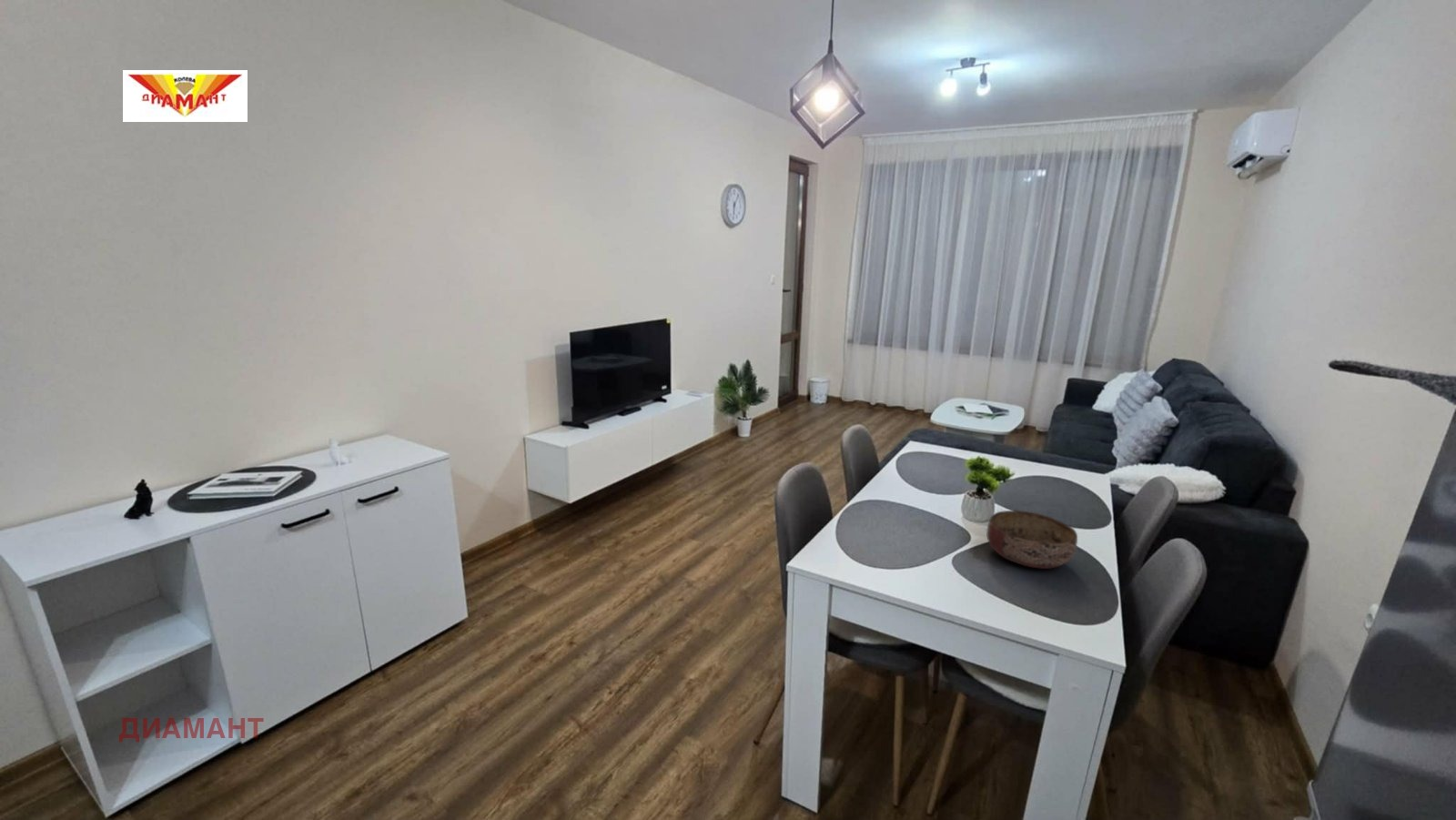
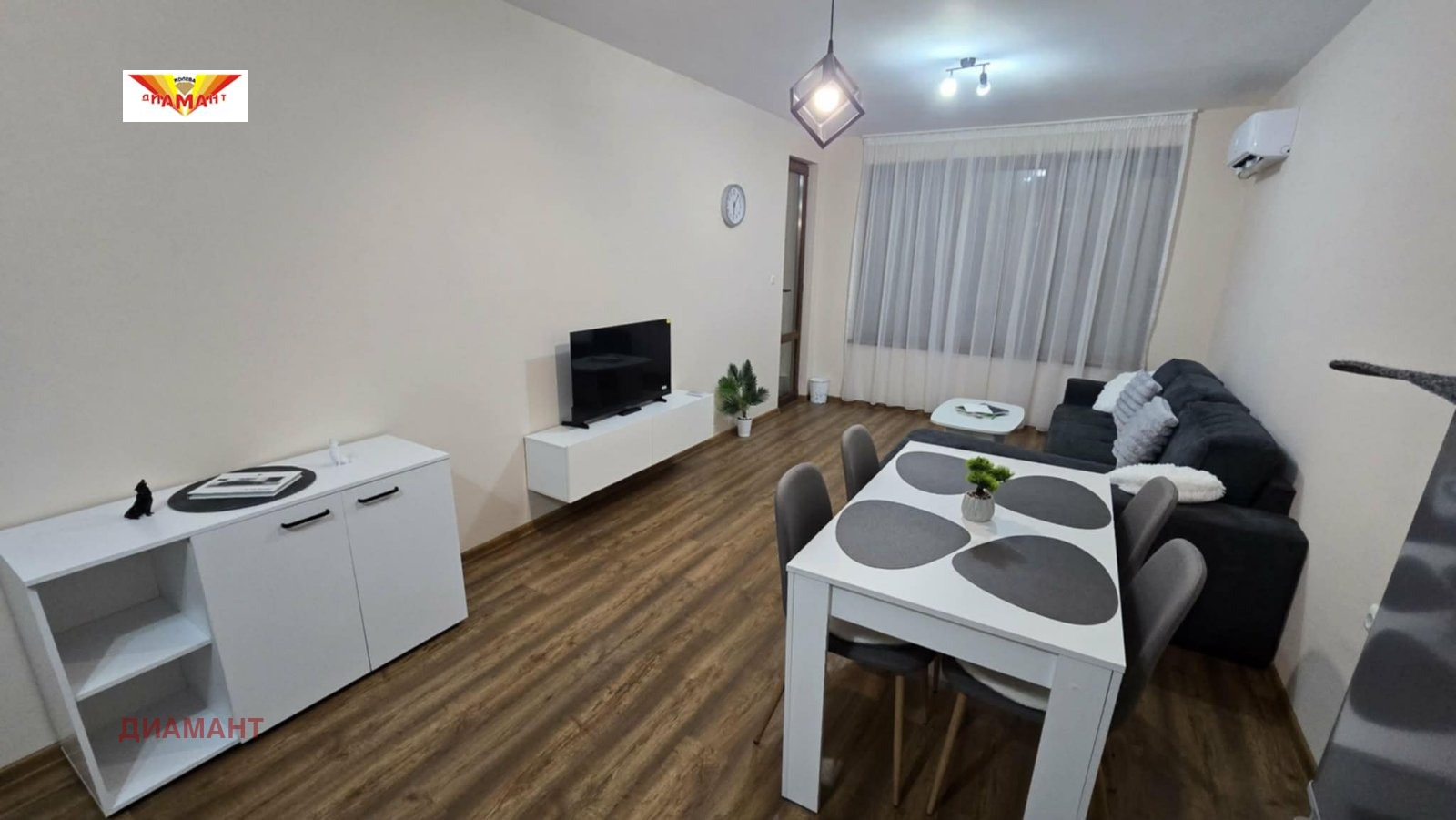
- bowl (1029, 541)
